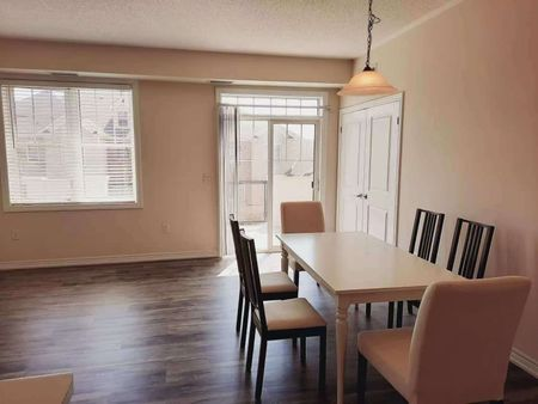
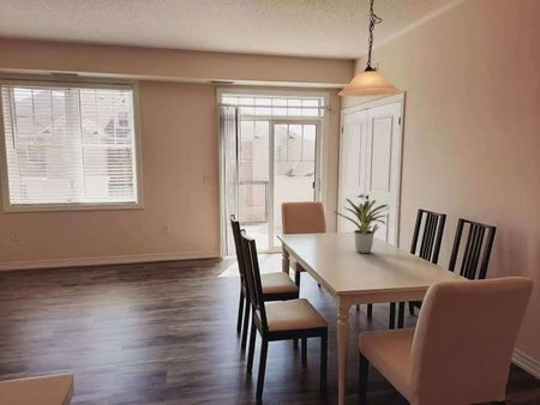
+ potted plant (364, 225)
